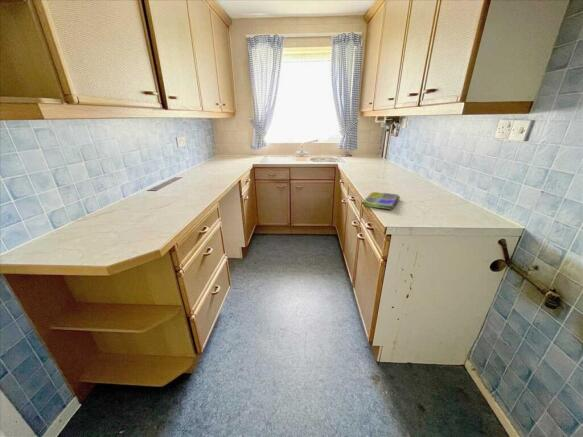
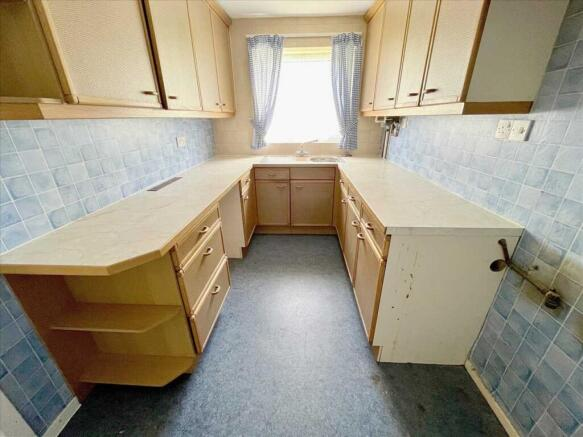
- dish towel (380, 199)
